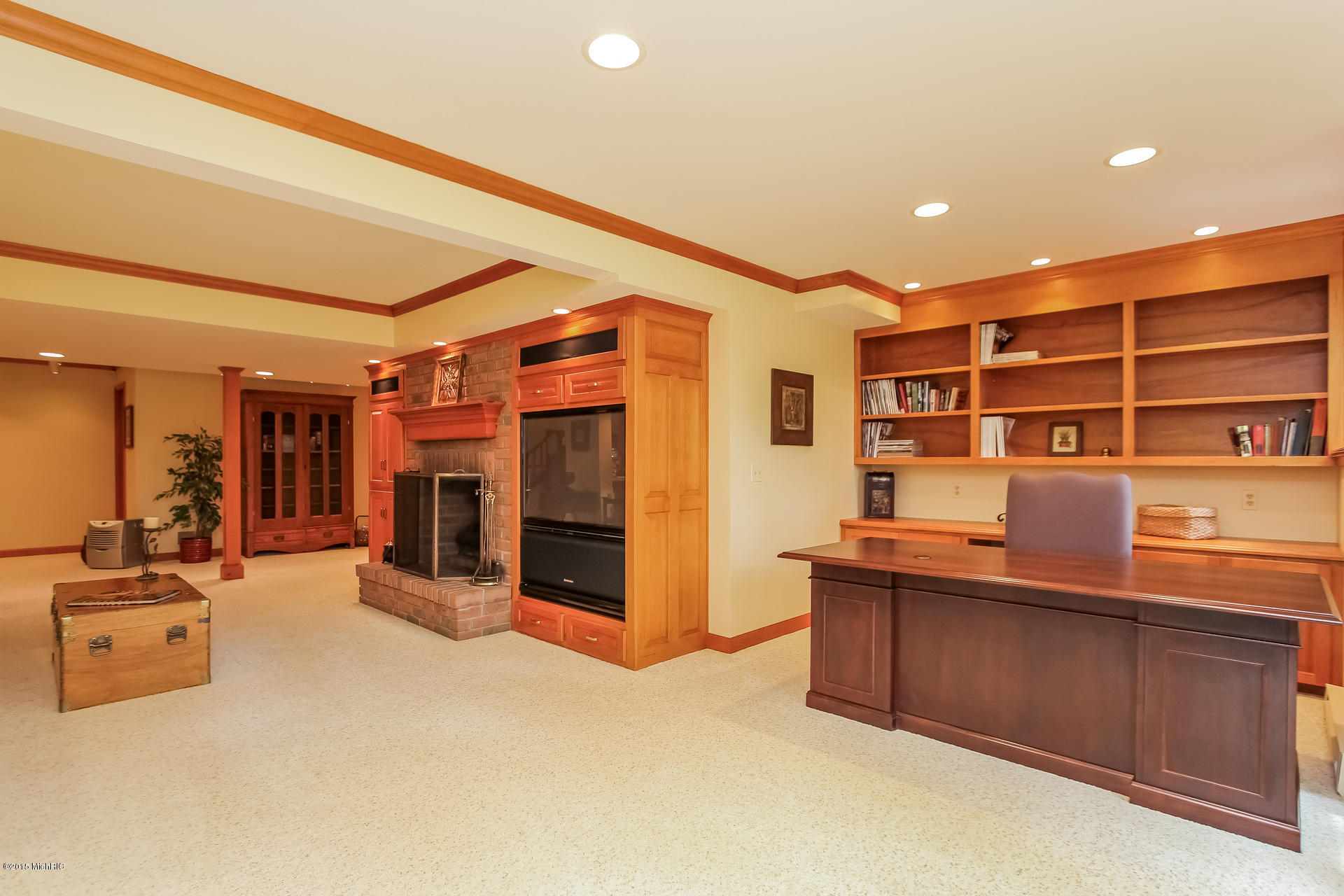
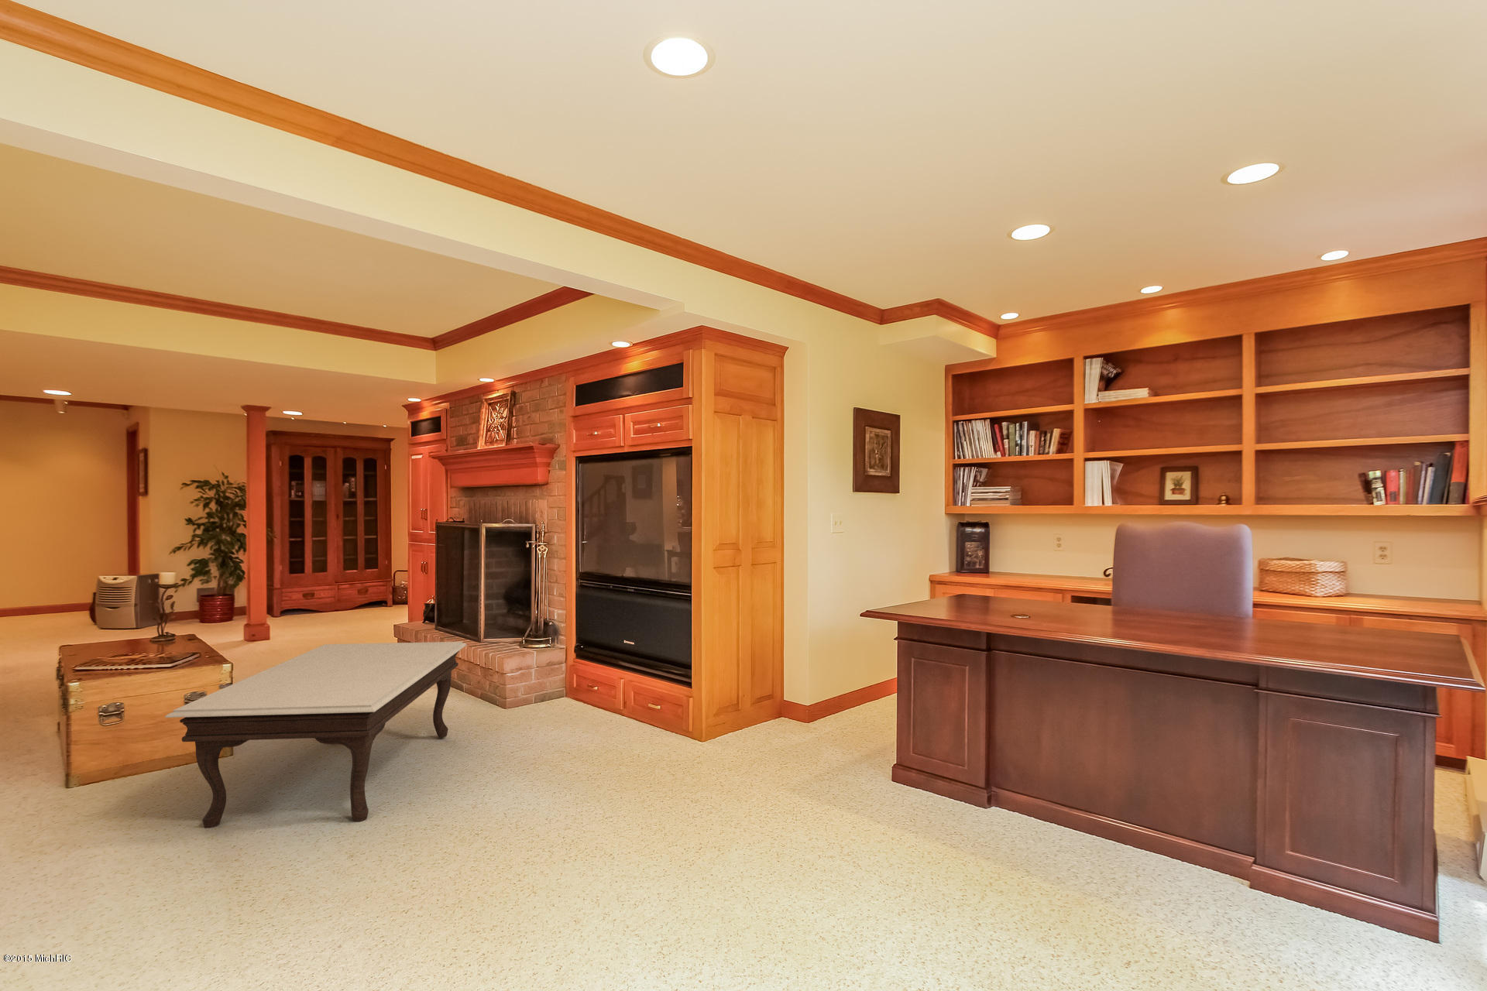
+ coffee table (345, 721)
